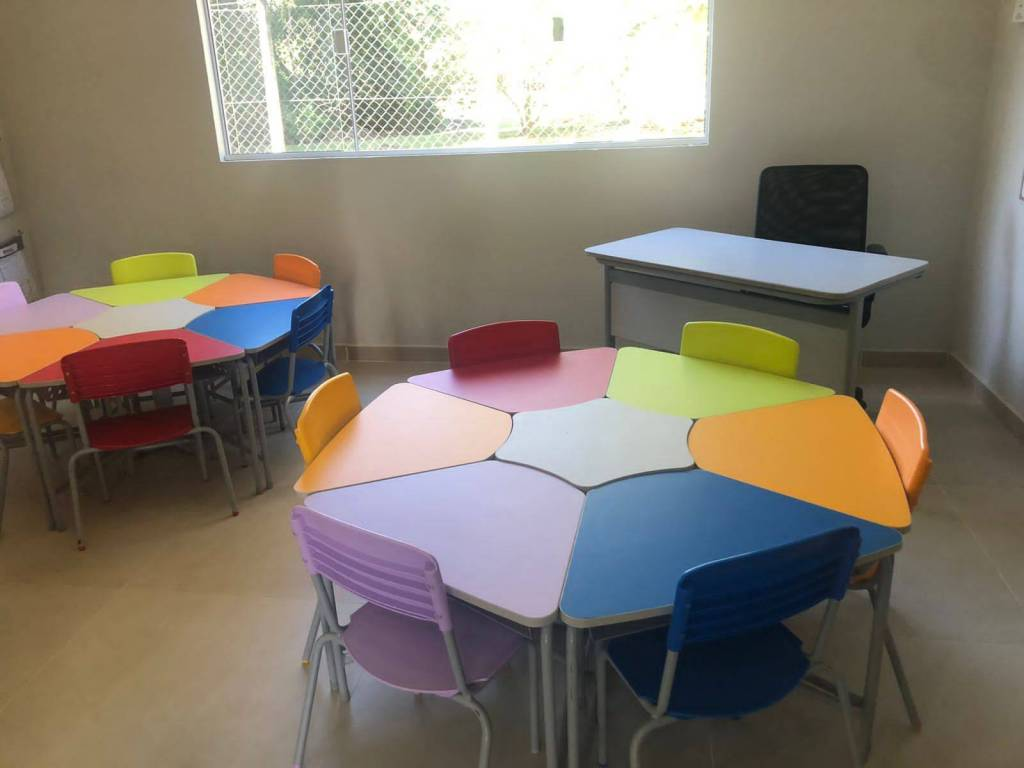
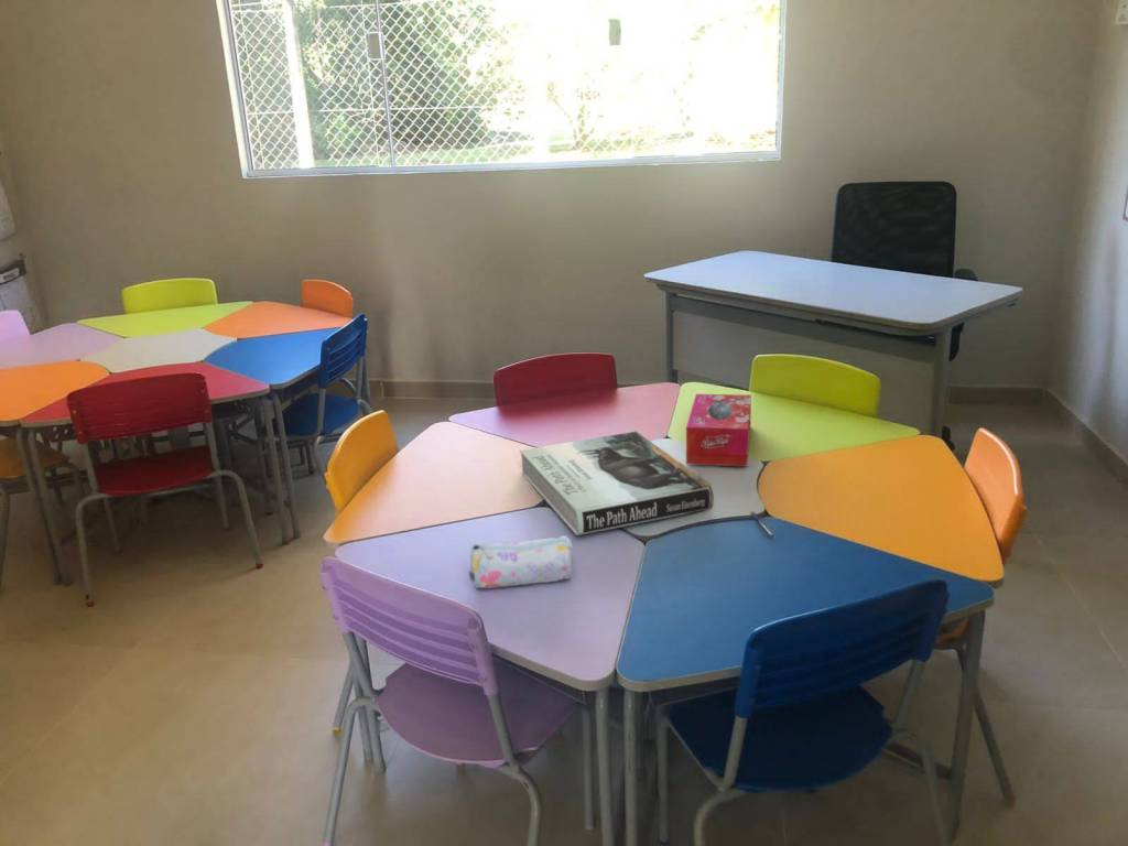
+ pen (761, 523)
+ pencil case (521, 560)
+ book (610, 478)
+ tissue box (719, 427)
